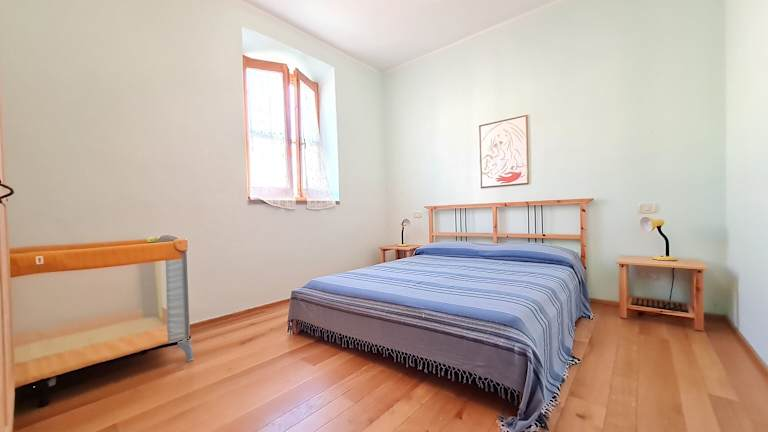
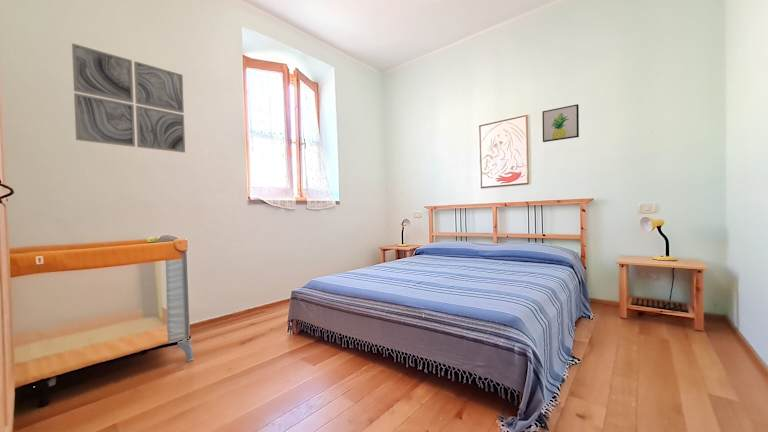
+ wall art (133, 105)
+ wall art (560, 123)
